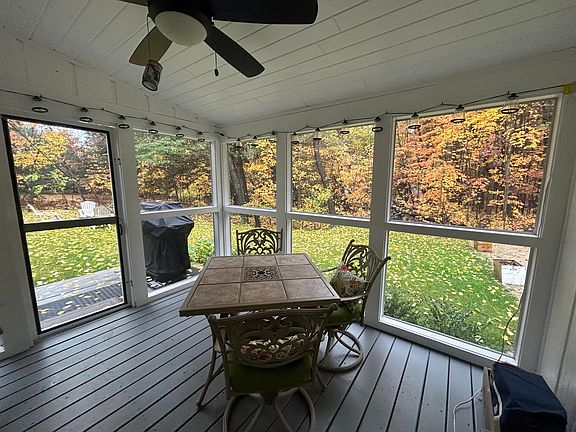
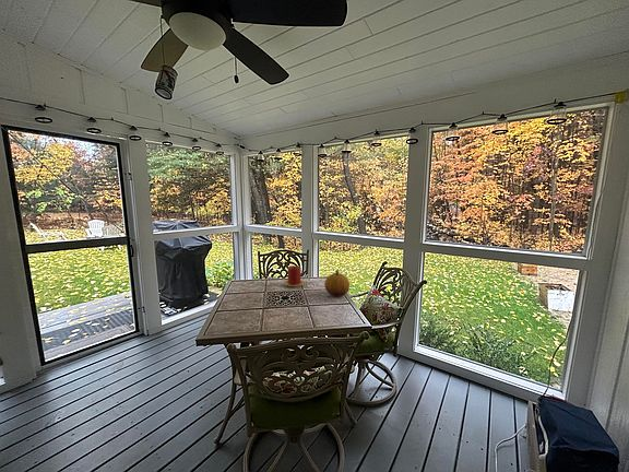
+ candle (294, 275)
+ decorative pumpkin (336, 282)
